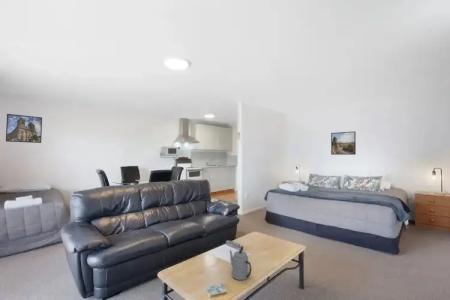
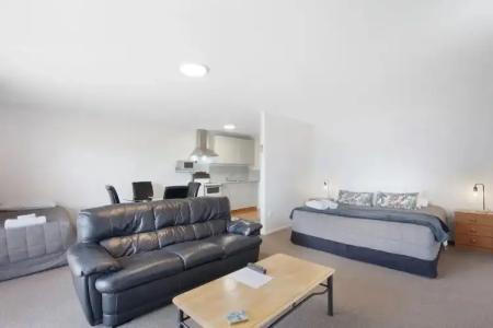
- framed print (24, 128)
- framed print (342, 143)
- teapot (239, 262)
